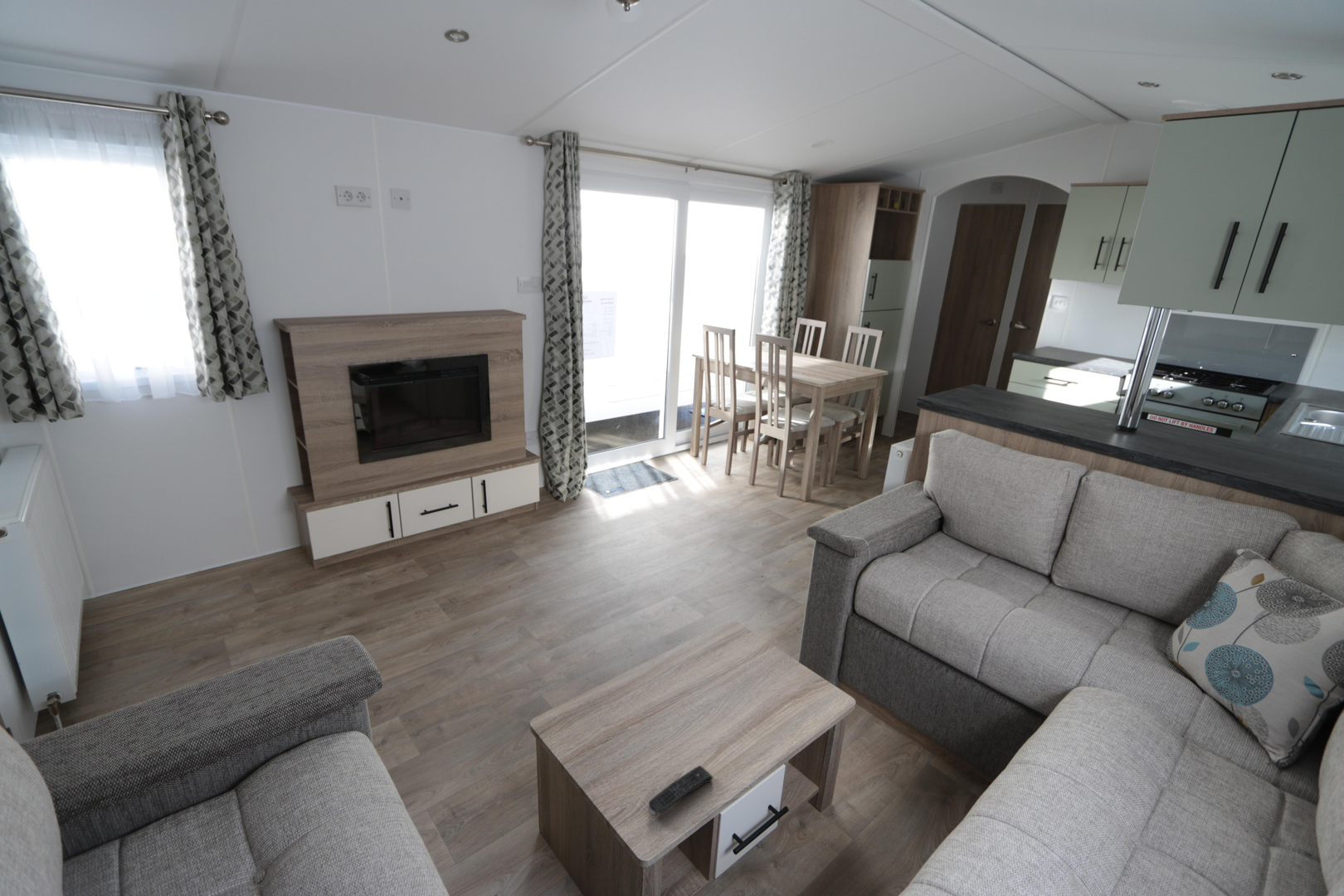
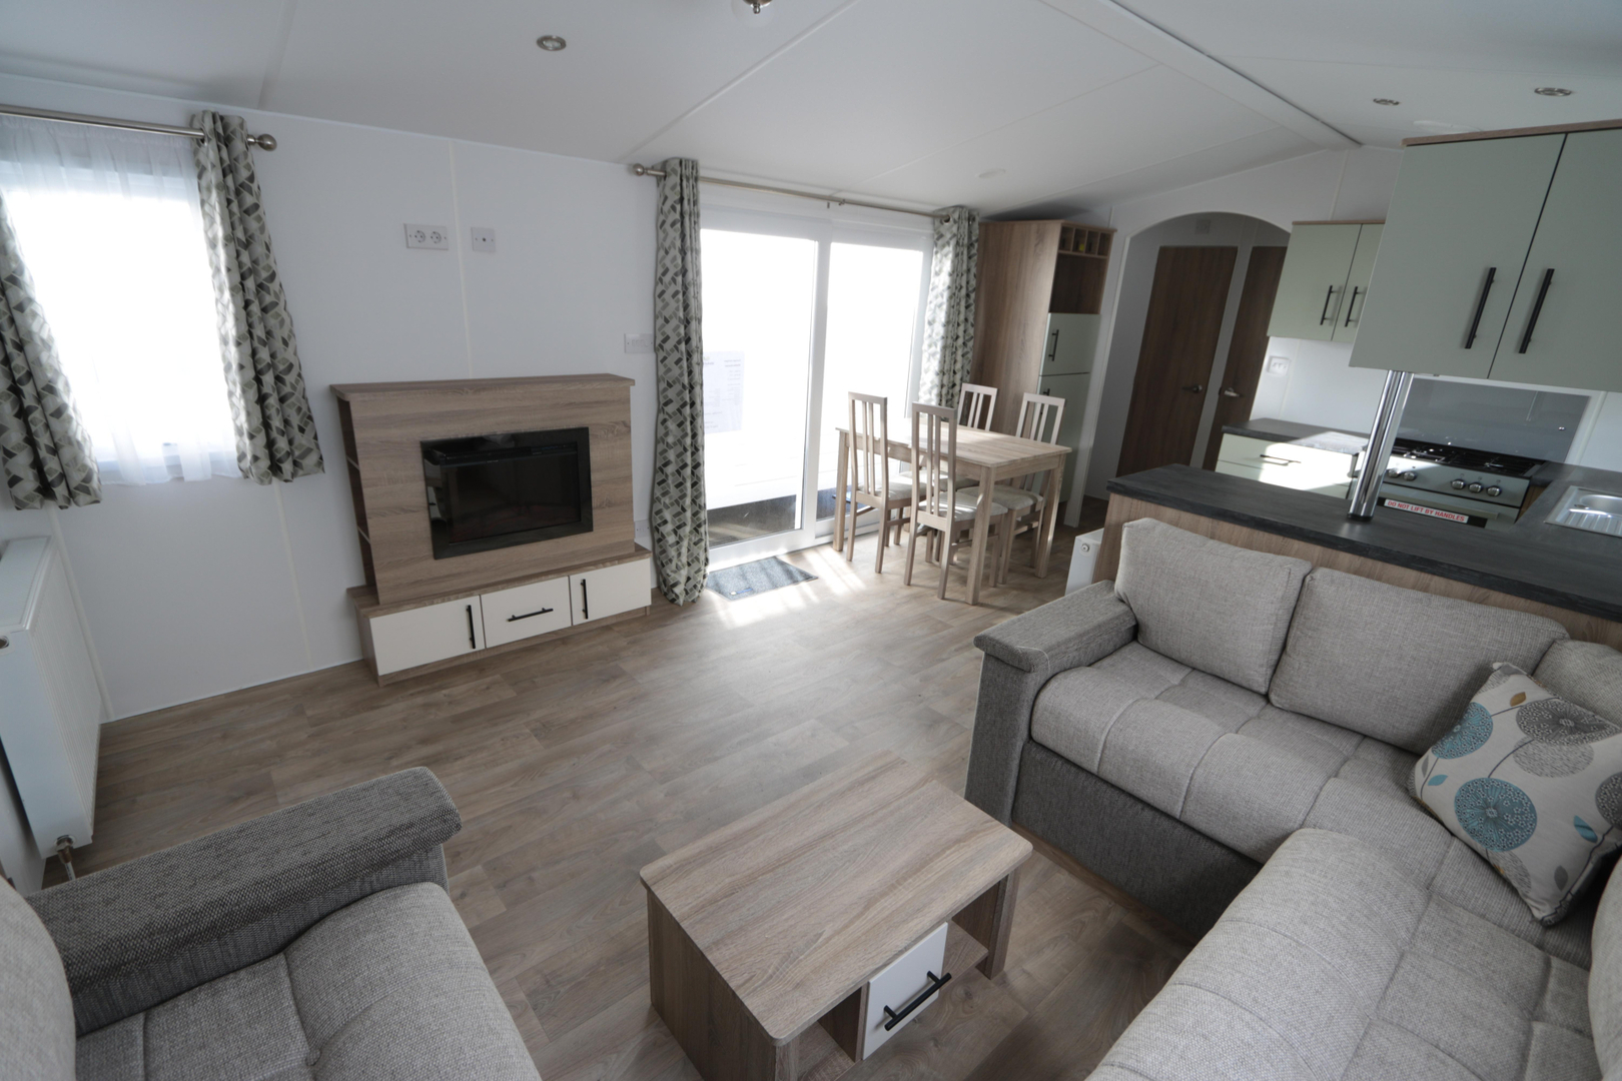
- remote control (679, 791)
